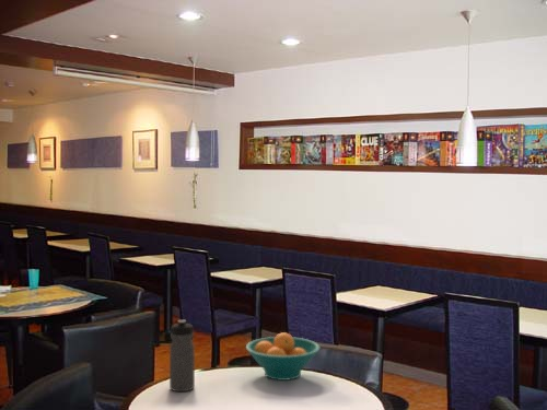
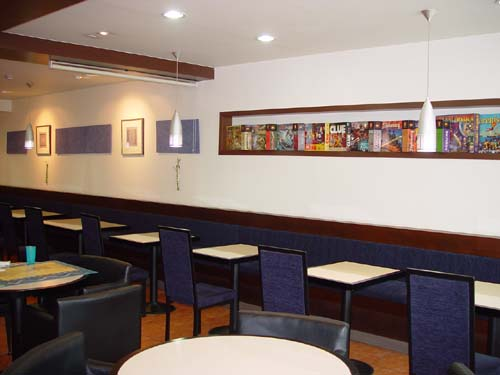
- fruit bowl (282, 353)
- water bottle (182, 354)
